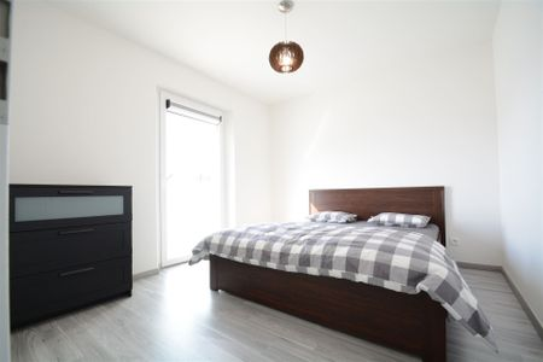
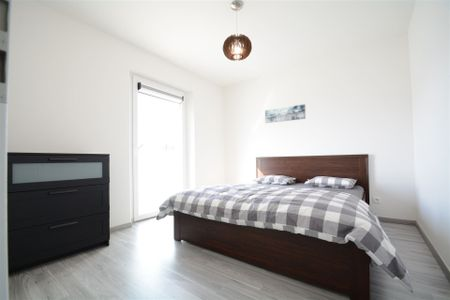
+ wall art (284, 114)
